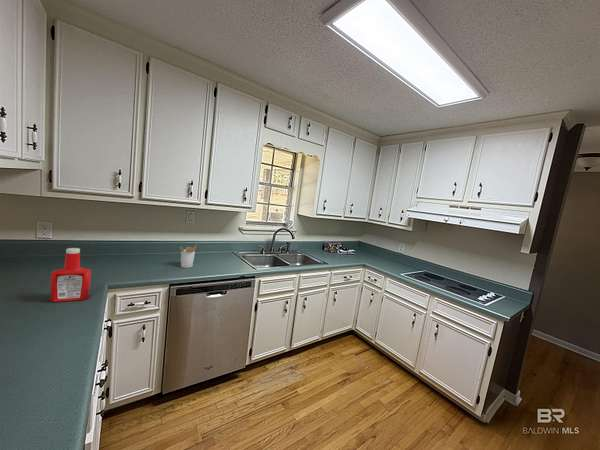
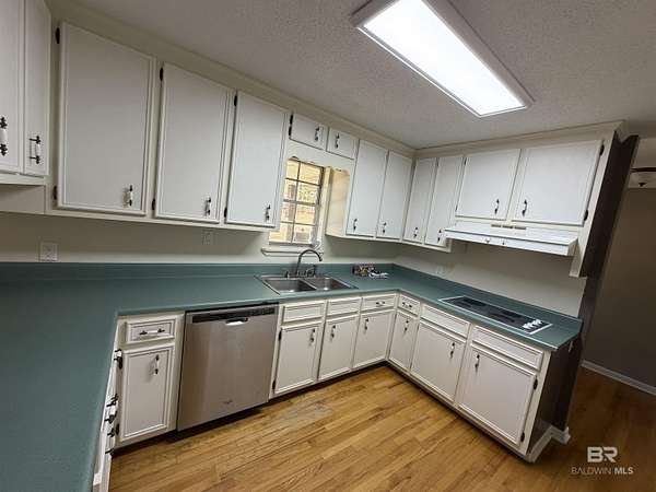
- utensil holder (188, 255)
- soap bottle (71, 274)
